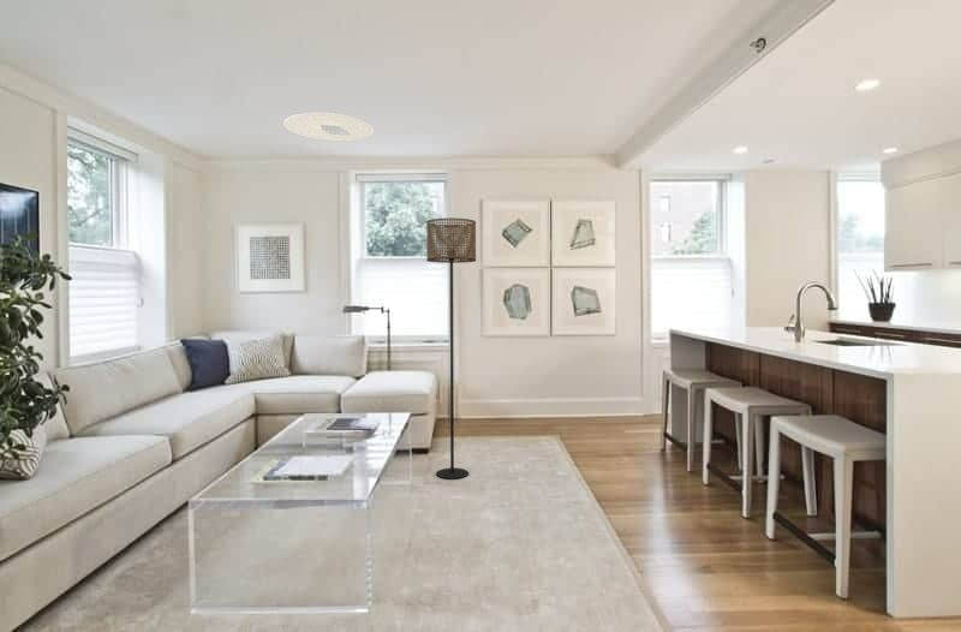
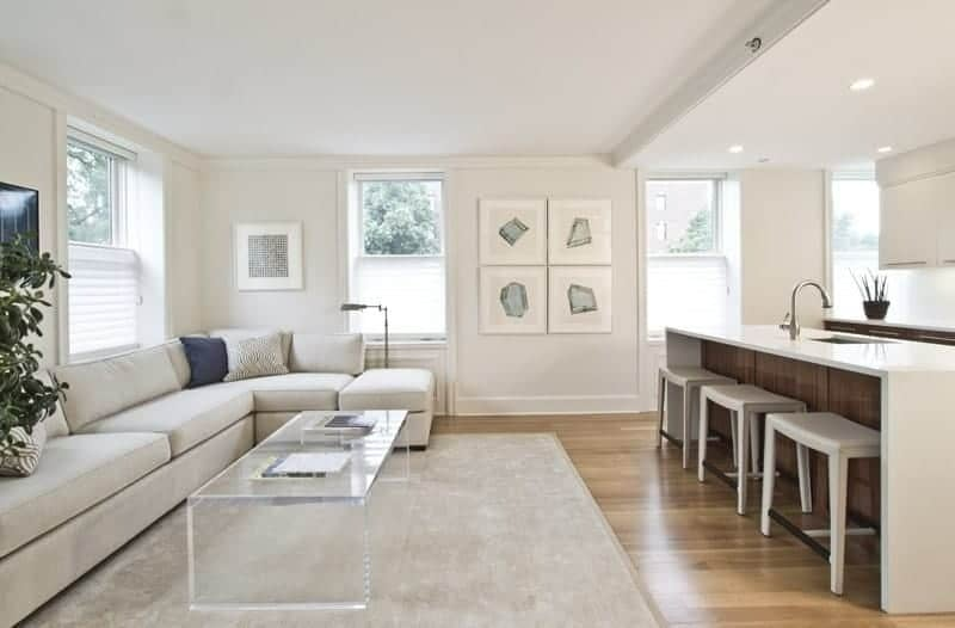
- ceiling light (329, 124)
- floor lamp (452, 348)
